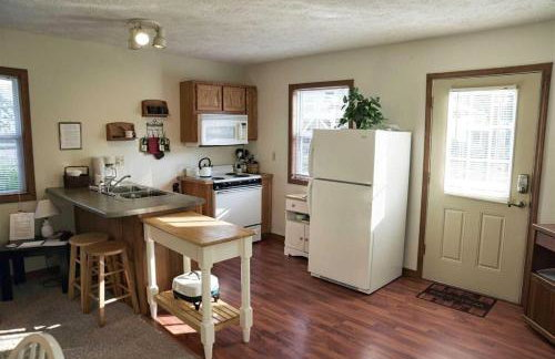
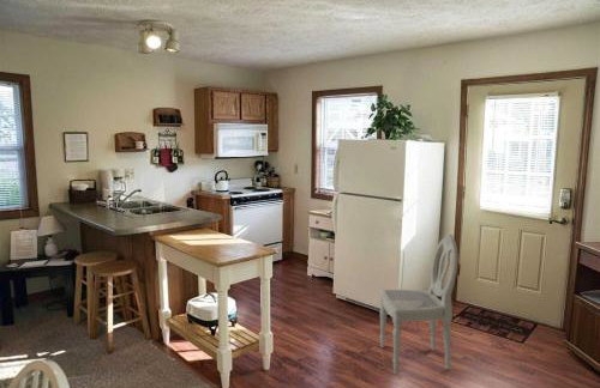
+ dining chair (416, 297)
